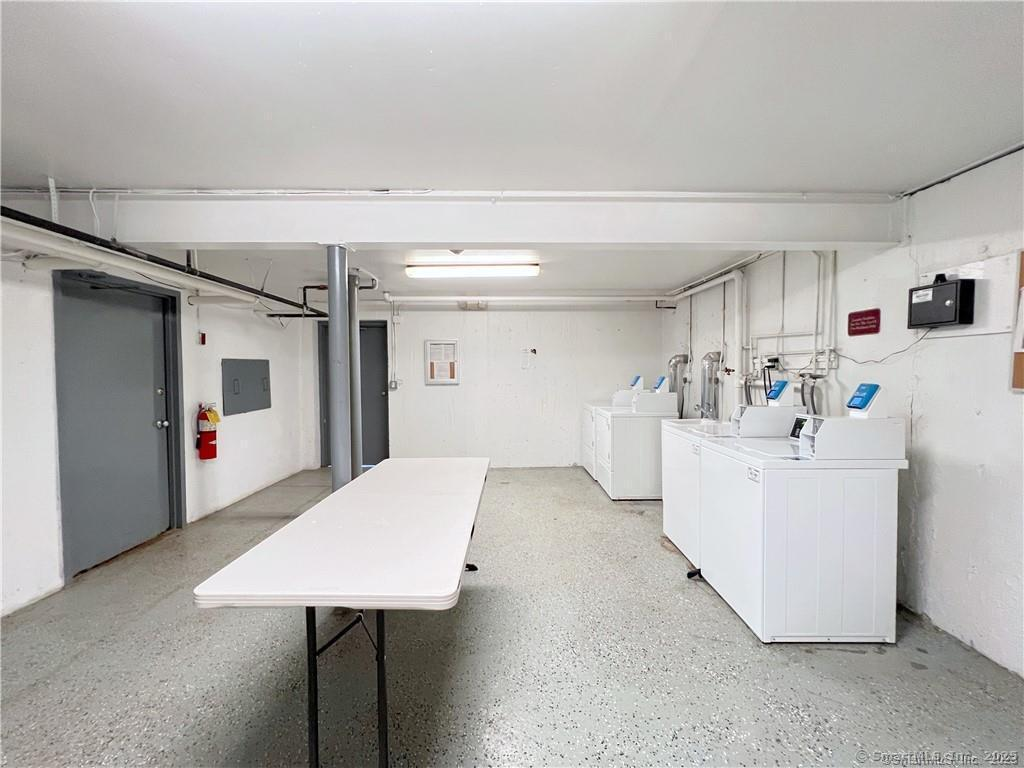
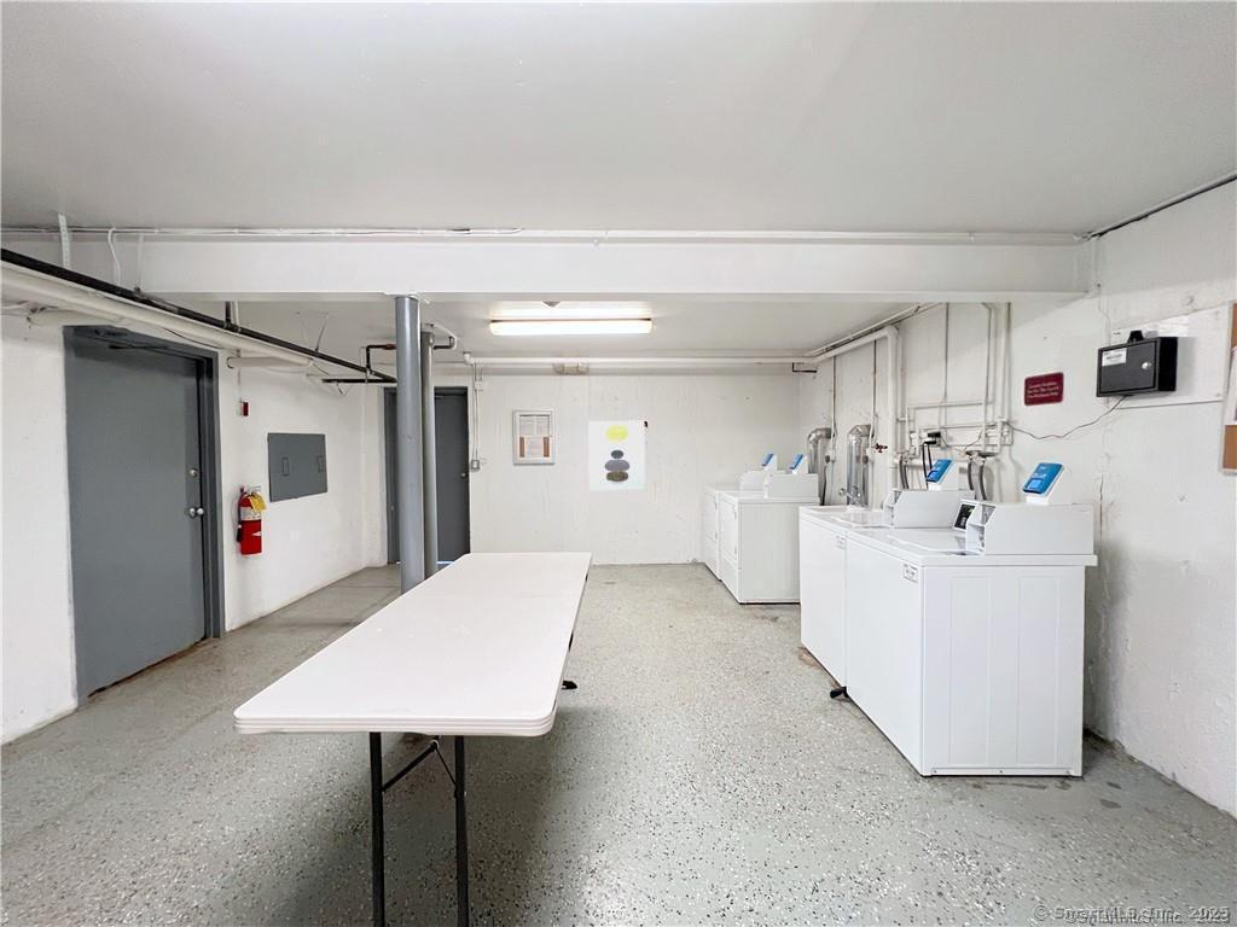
+ wall art (616, 455)
